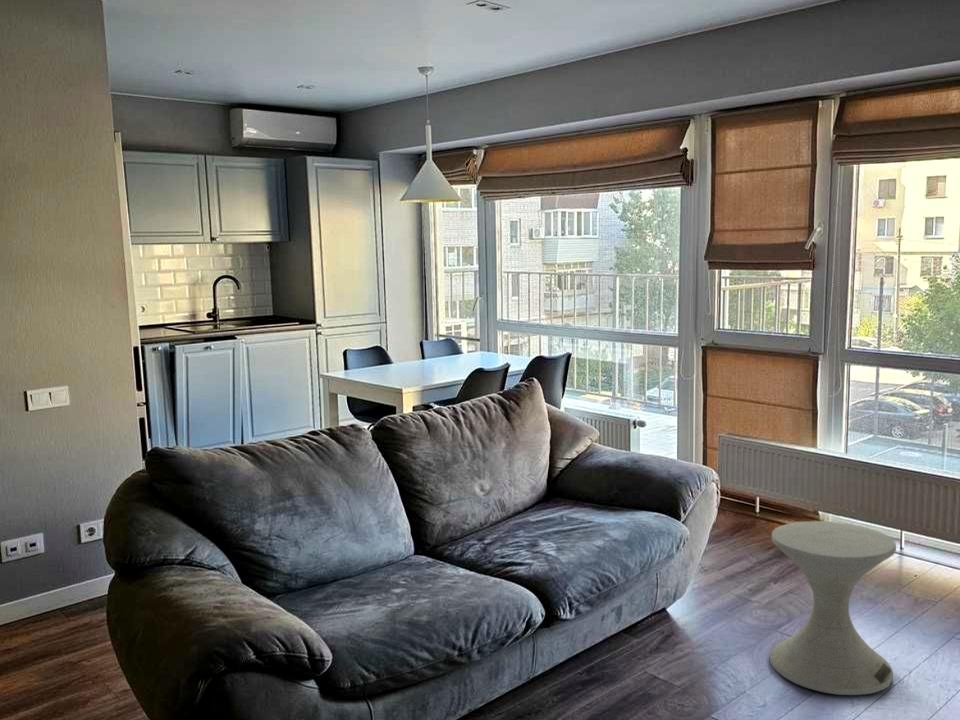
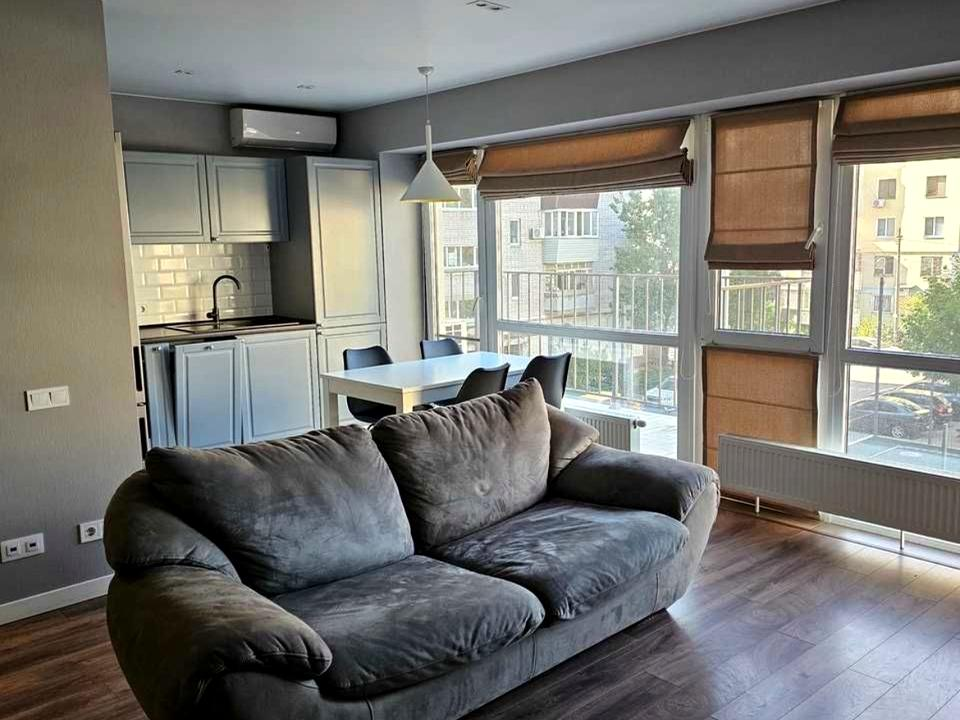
- side table (831, 602)
